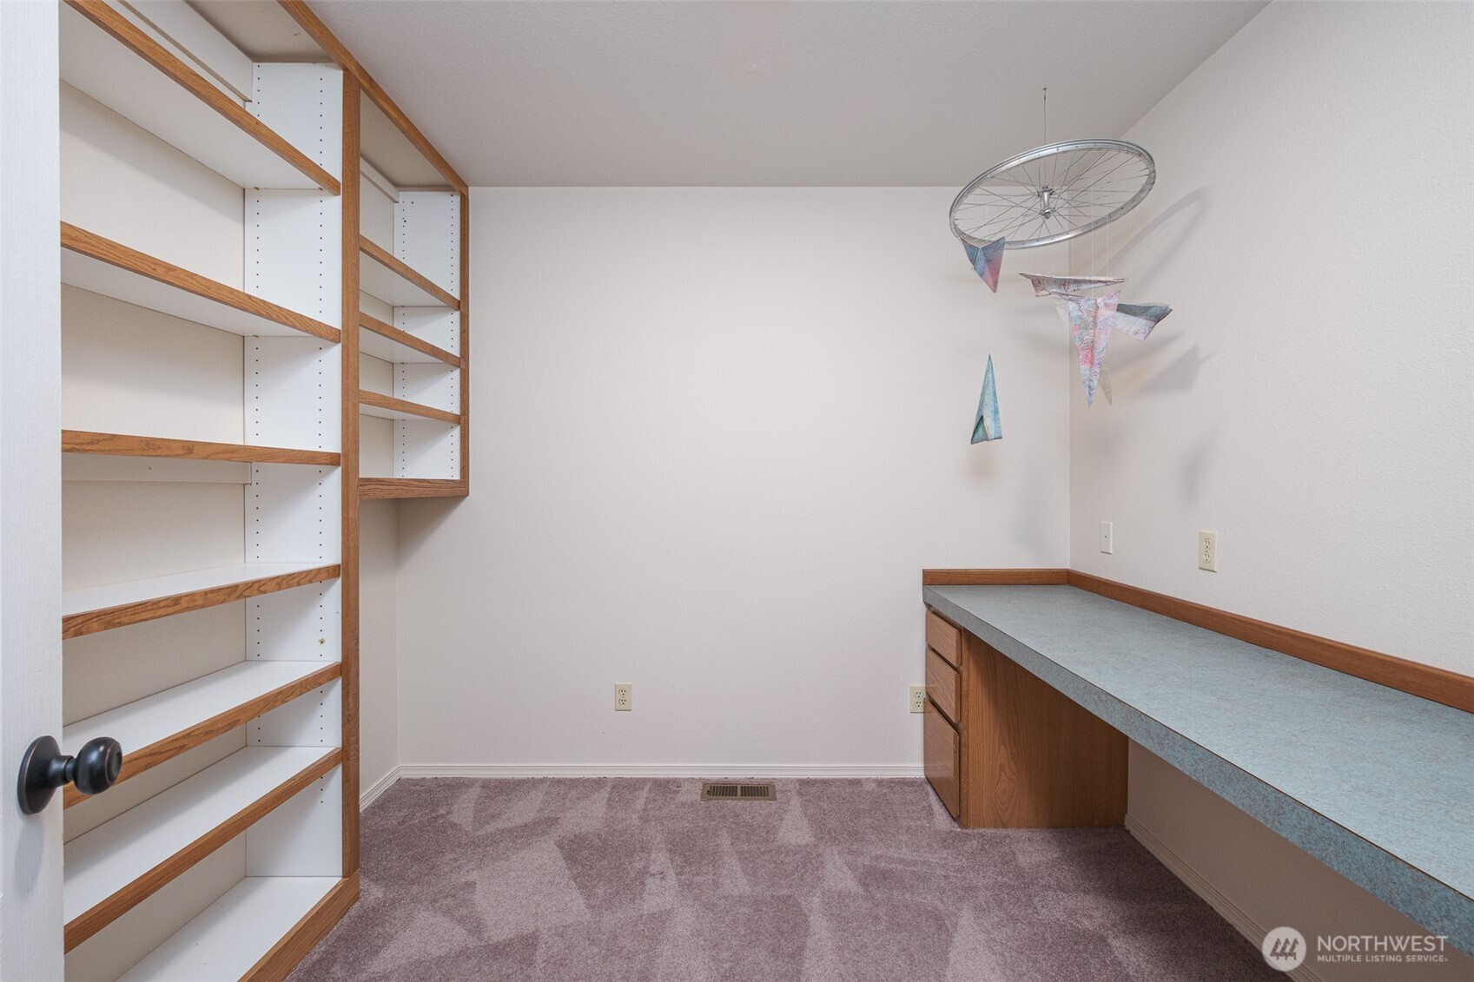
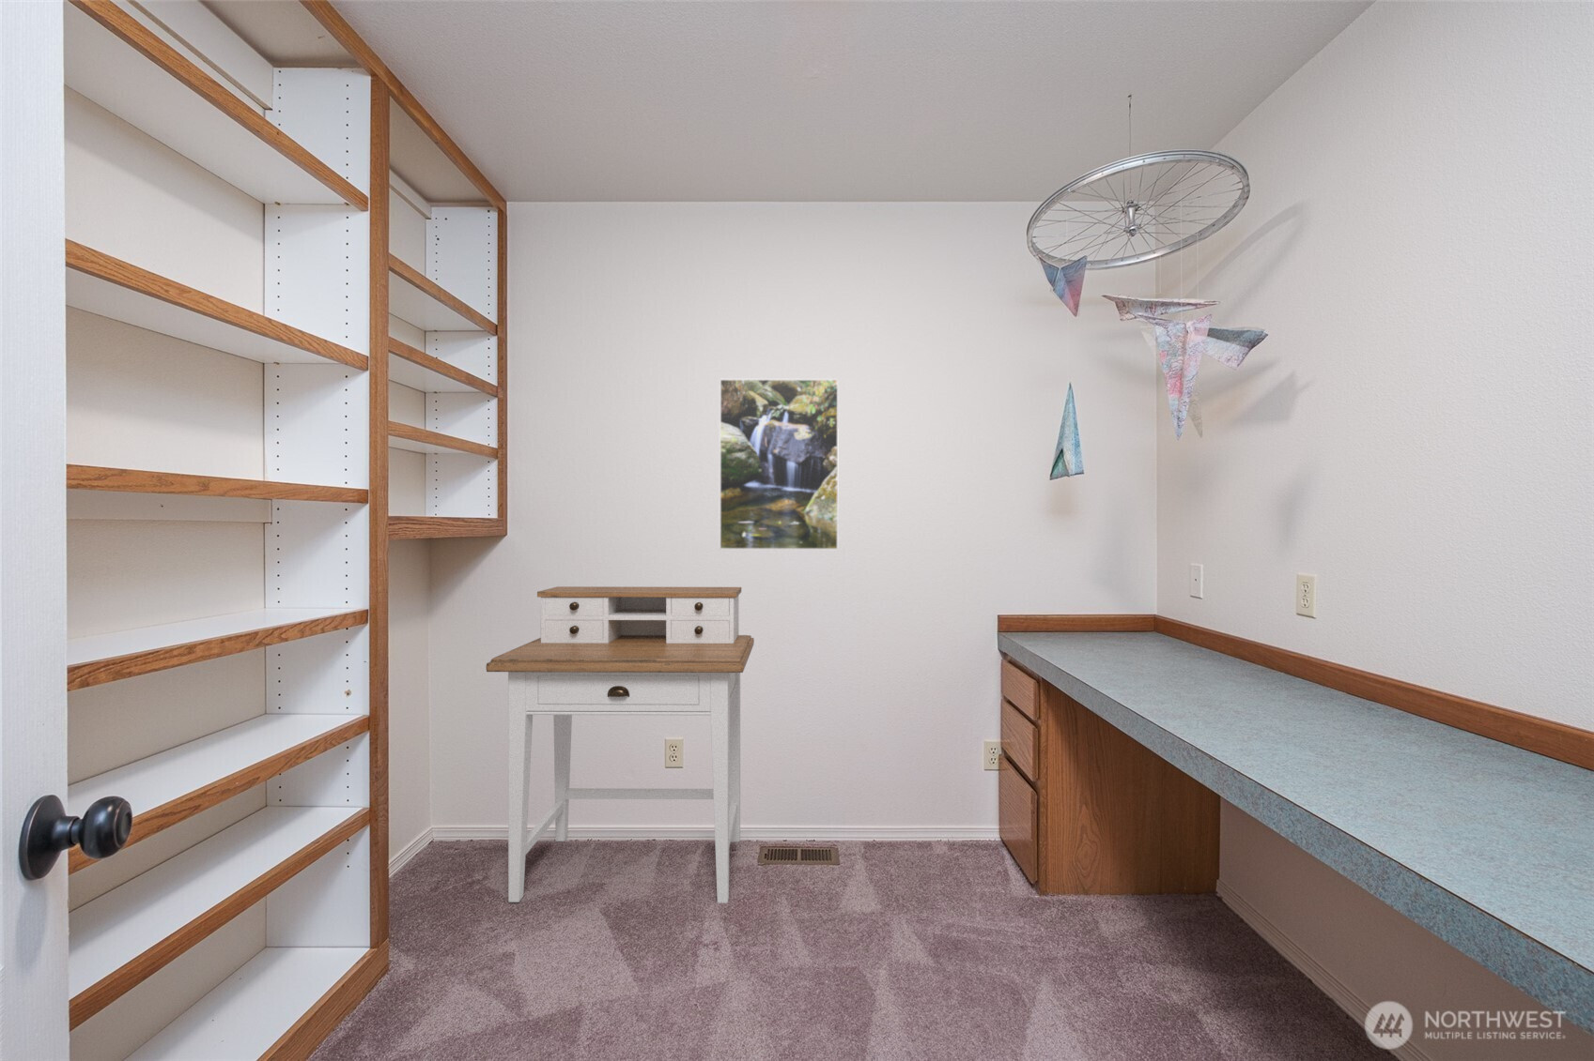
+ desk (634, 714)
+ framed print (779, 464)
